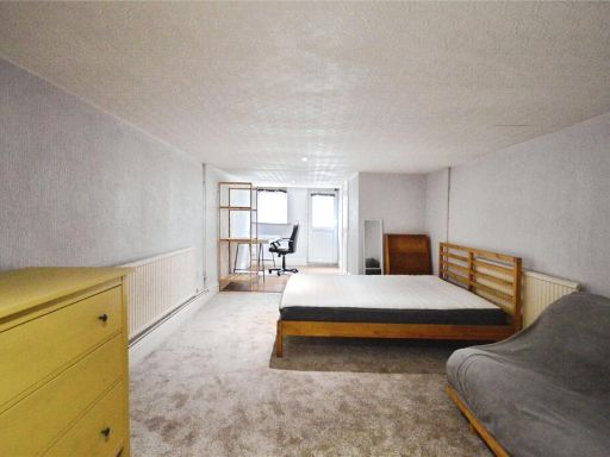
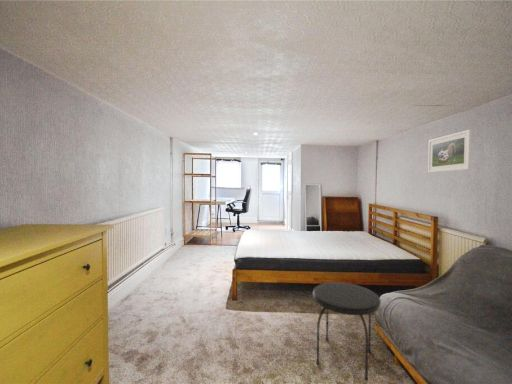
+ side table (347, 314)
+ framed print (447, 153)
